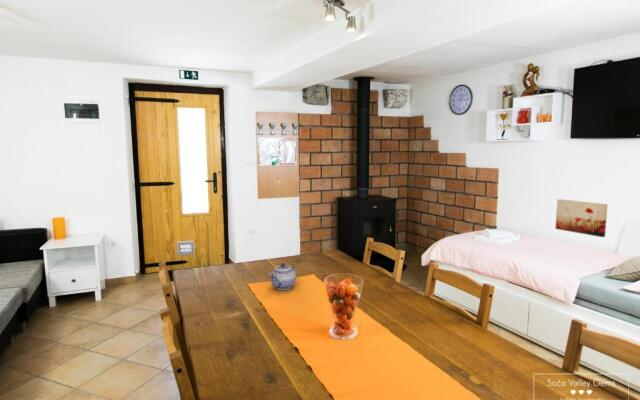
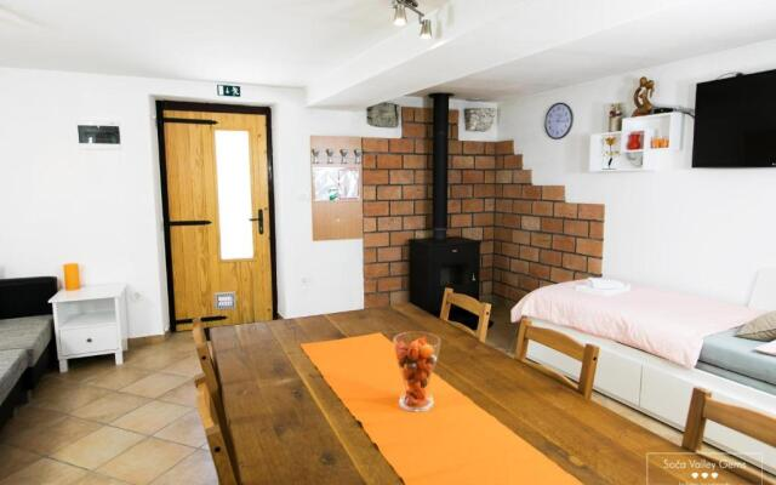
- wall art (580, 217)
- teapot (283, 275)
